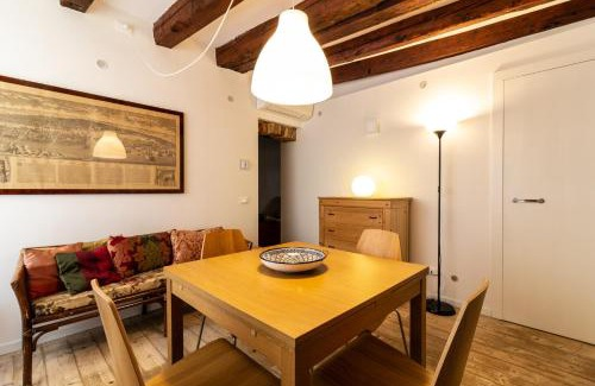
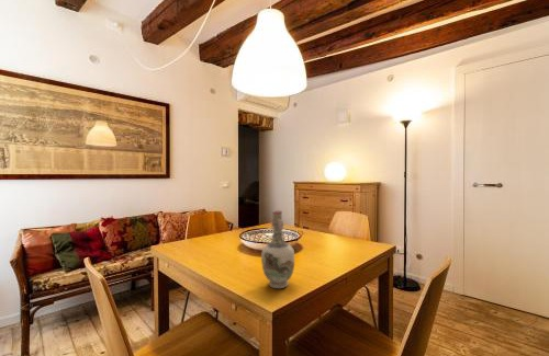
+ vase (278, 248)
